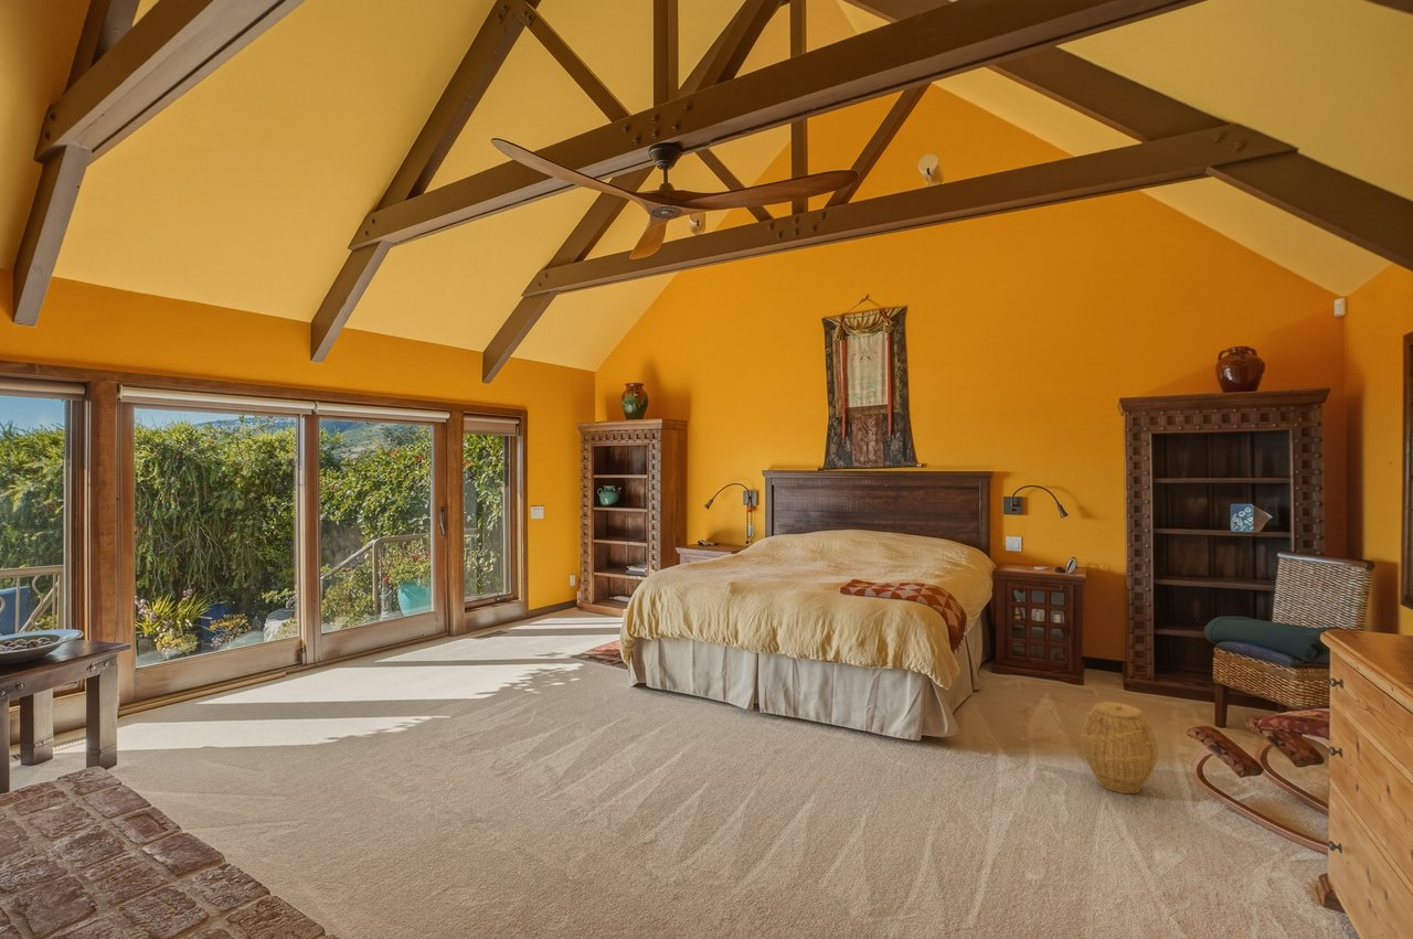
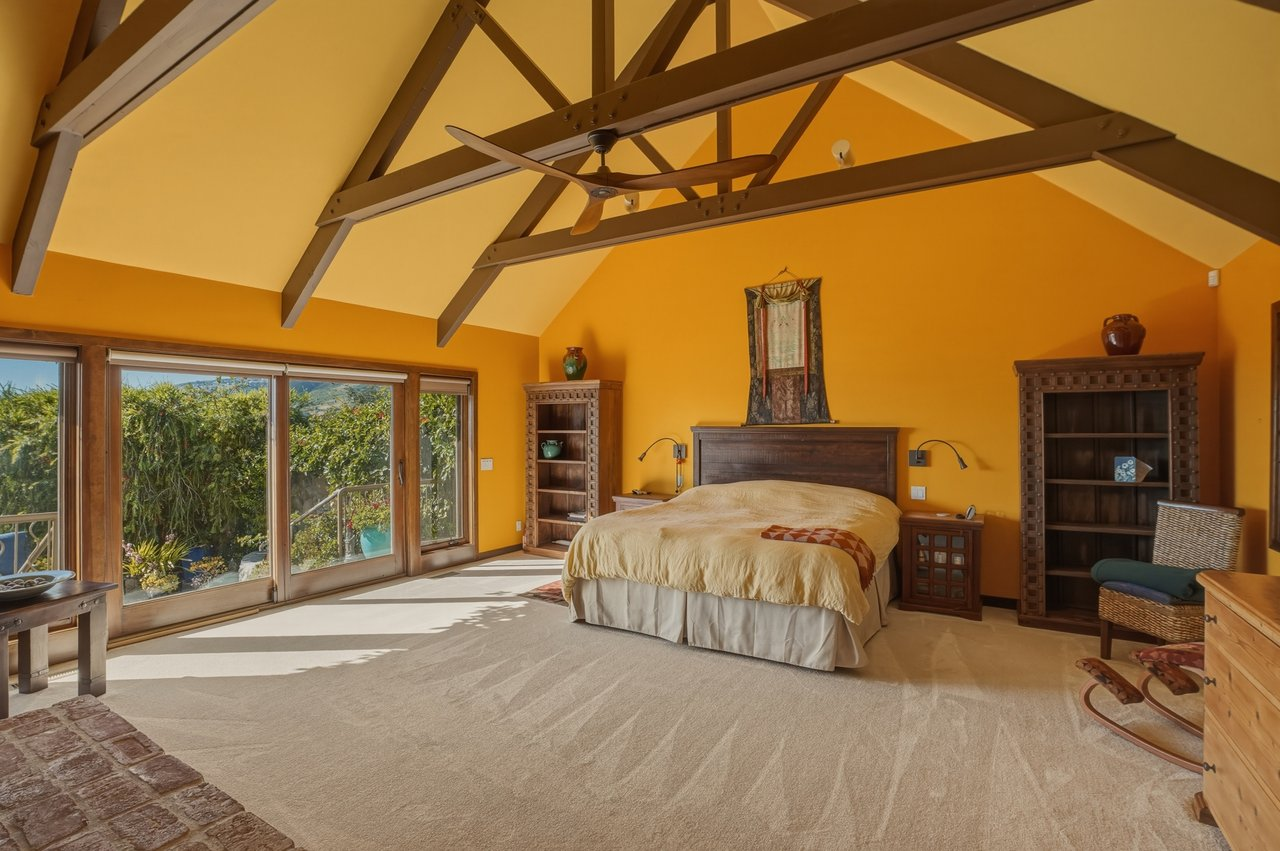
- woven basket (1118, 744)
